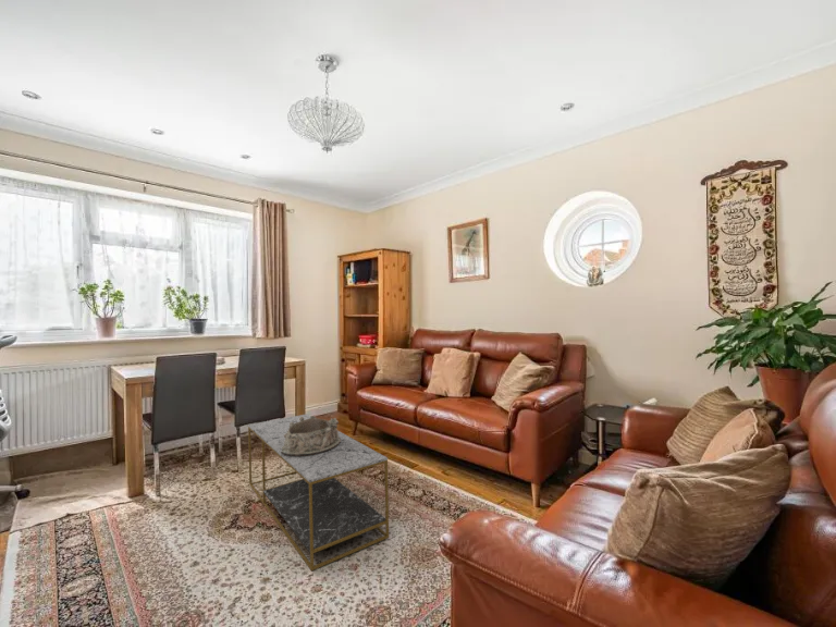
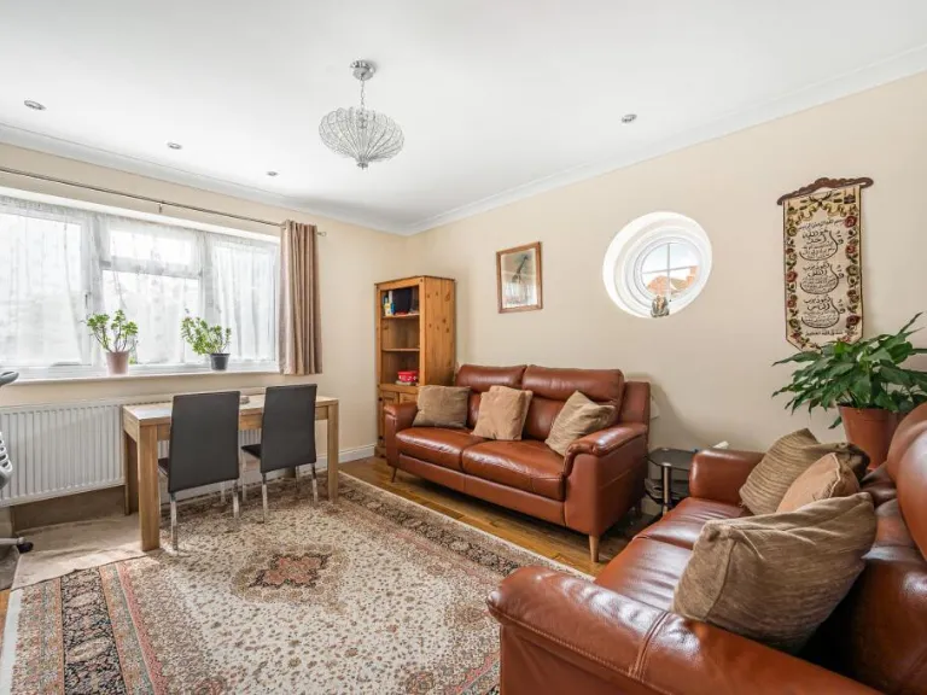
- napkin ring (311, 433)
- coffee table (308, 472)
